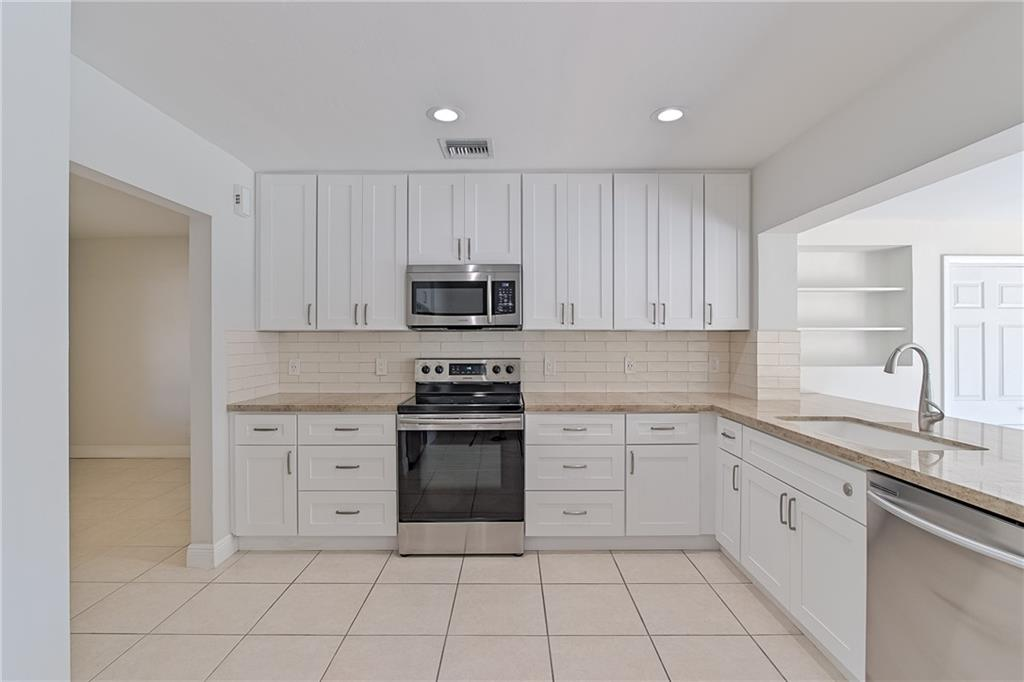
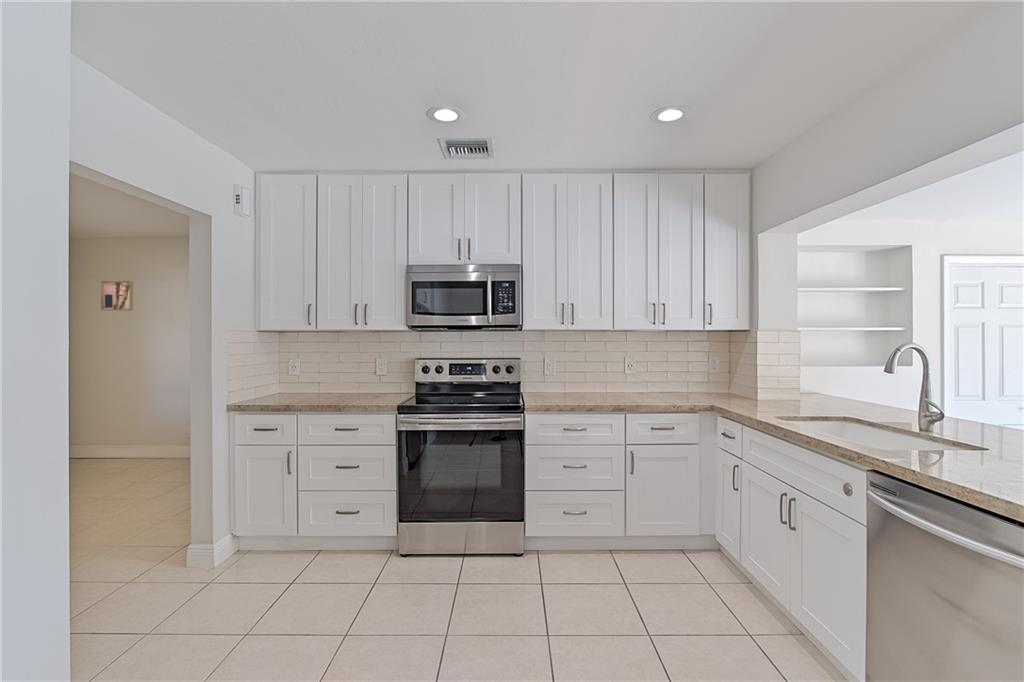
+ wall art (117, 296)
